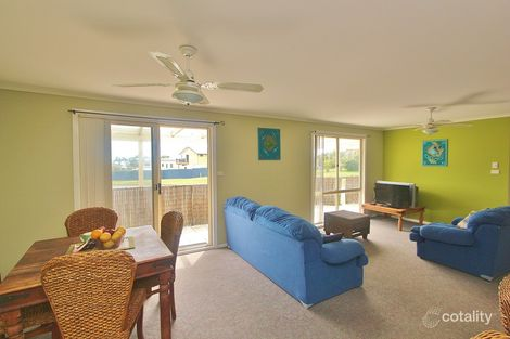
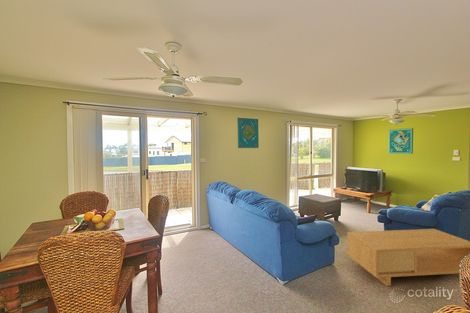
+ coffee table (408, 254)
